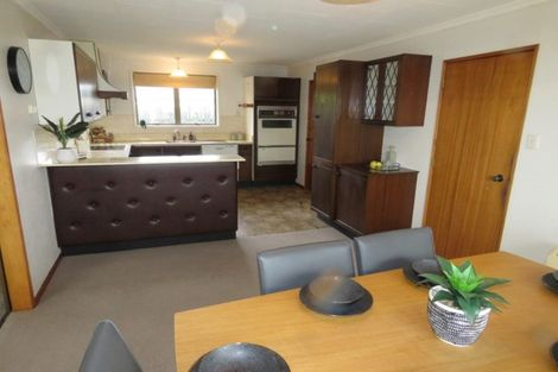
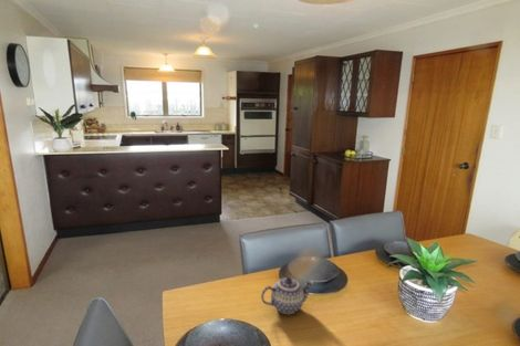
+ teapot (288, 292)
